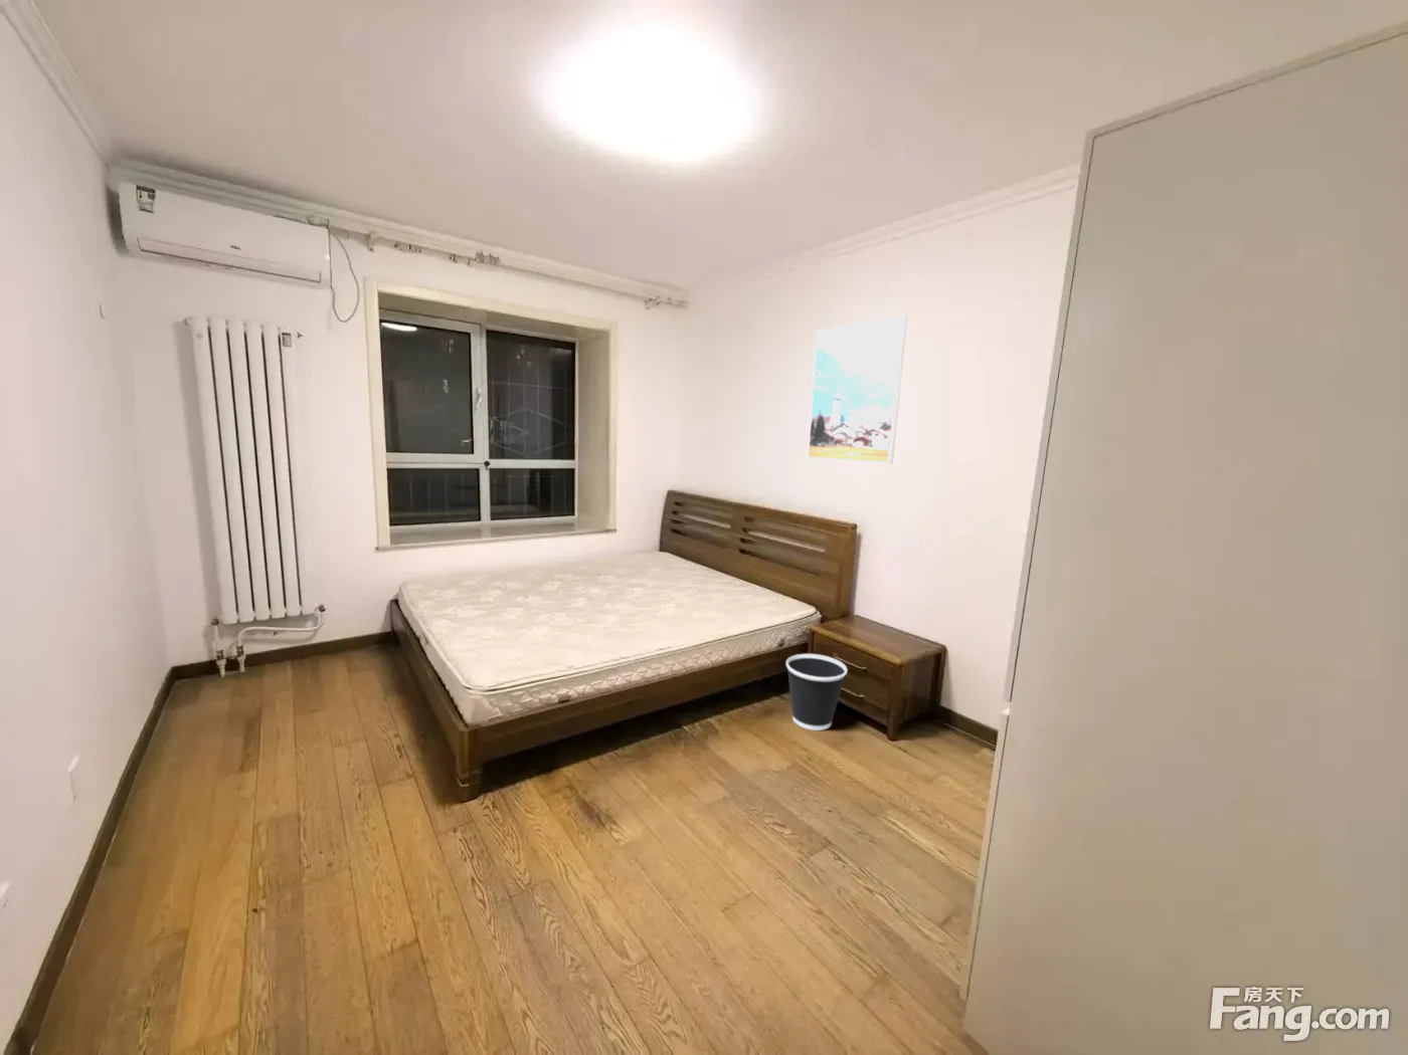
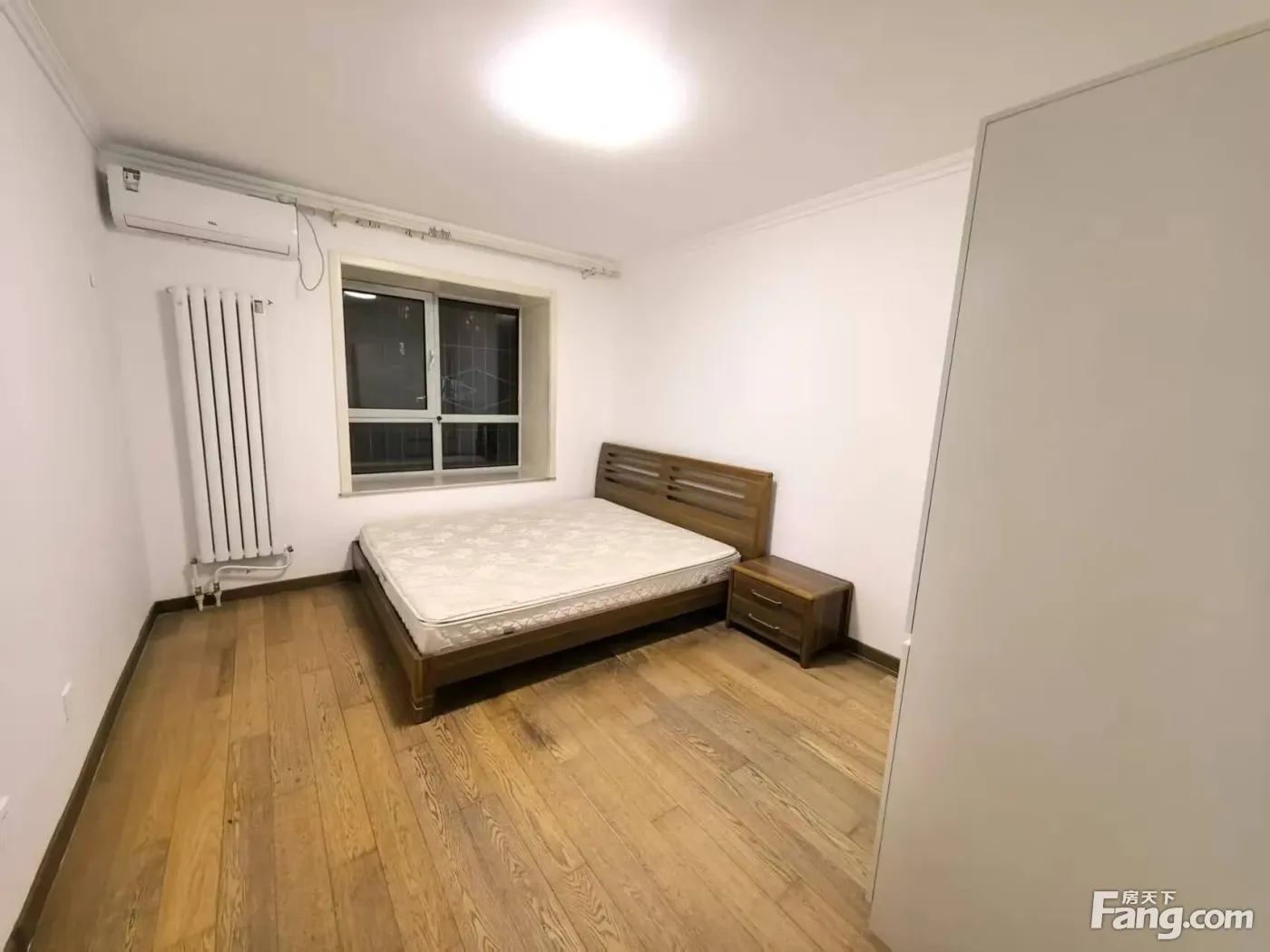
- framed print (851, 393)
- wastebasket (814, 693)
